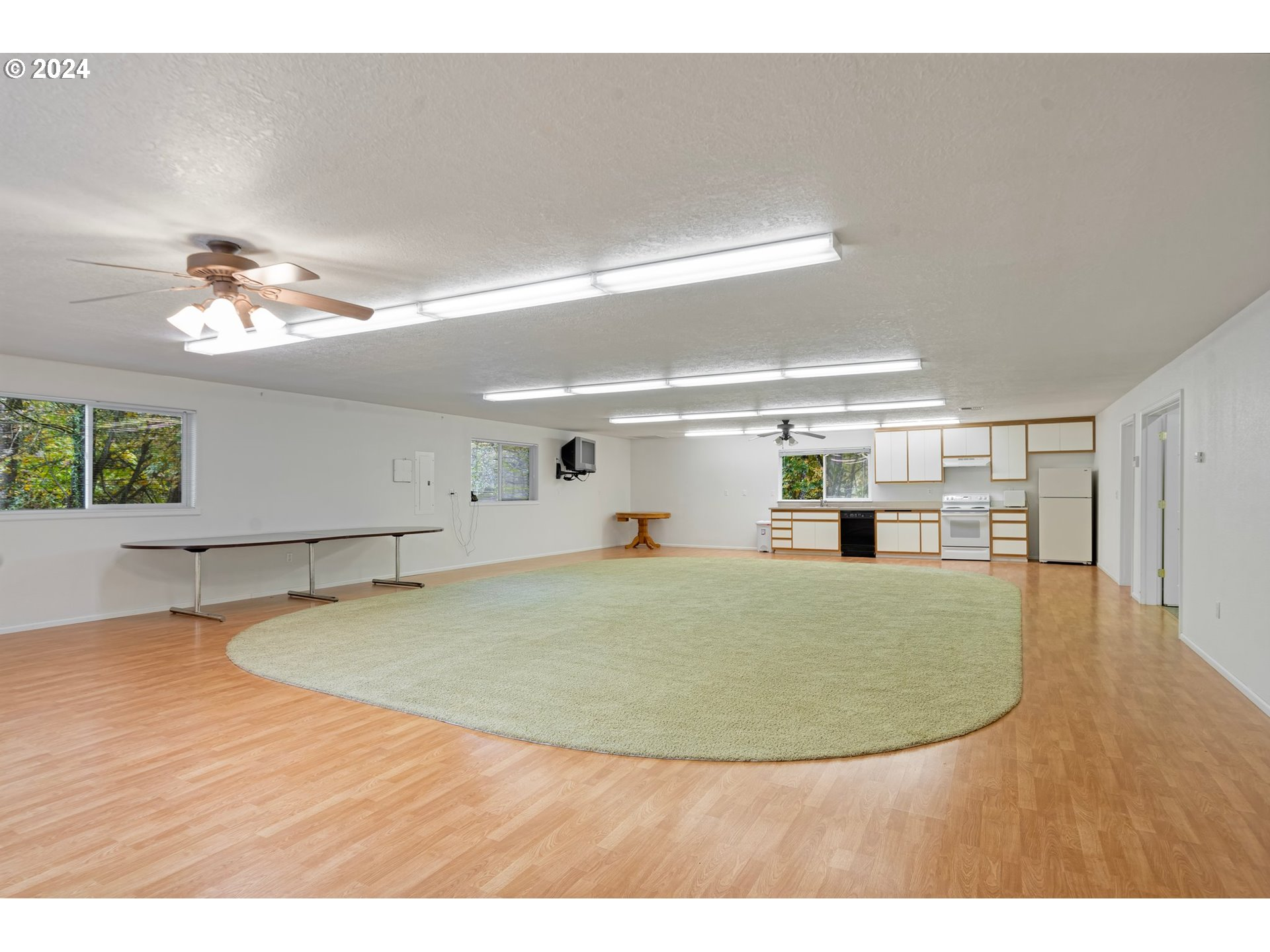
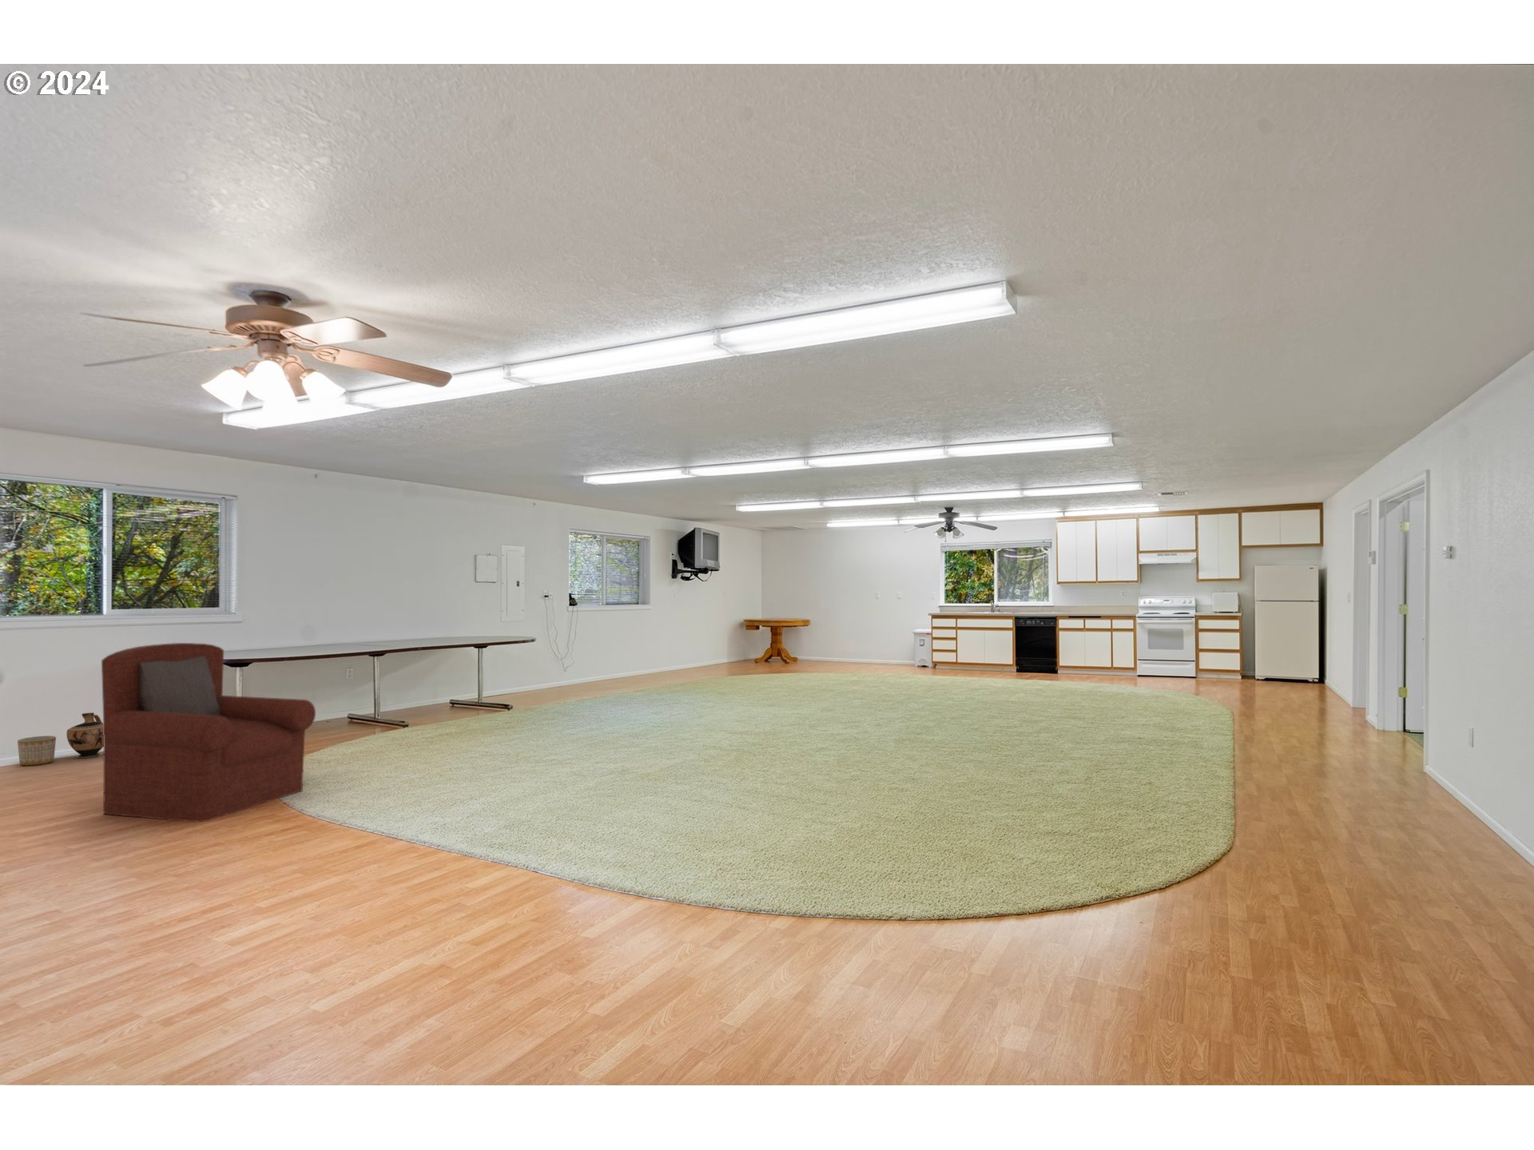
+ ceramic jug (88, 734)
+ armchair (211, 722)
+ planter (36, 750)
